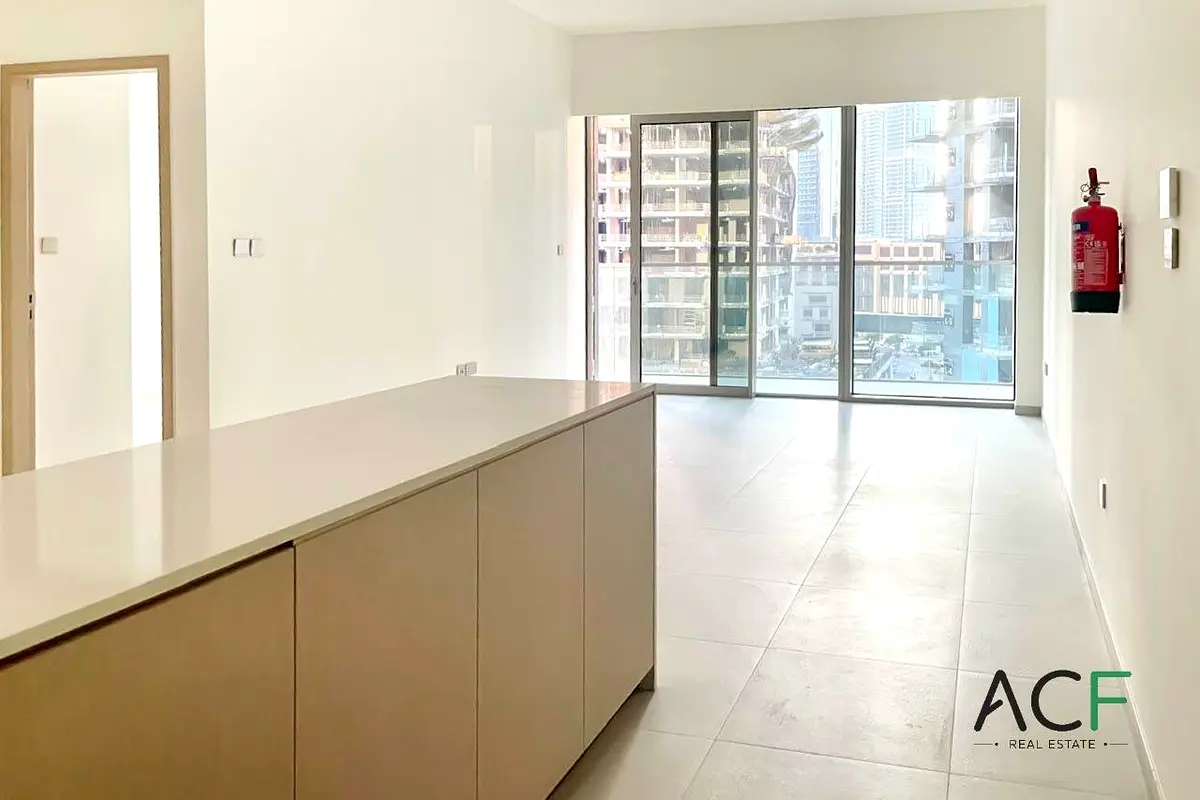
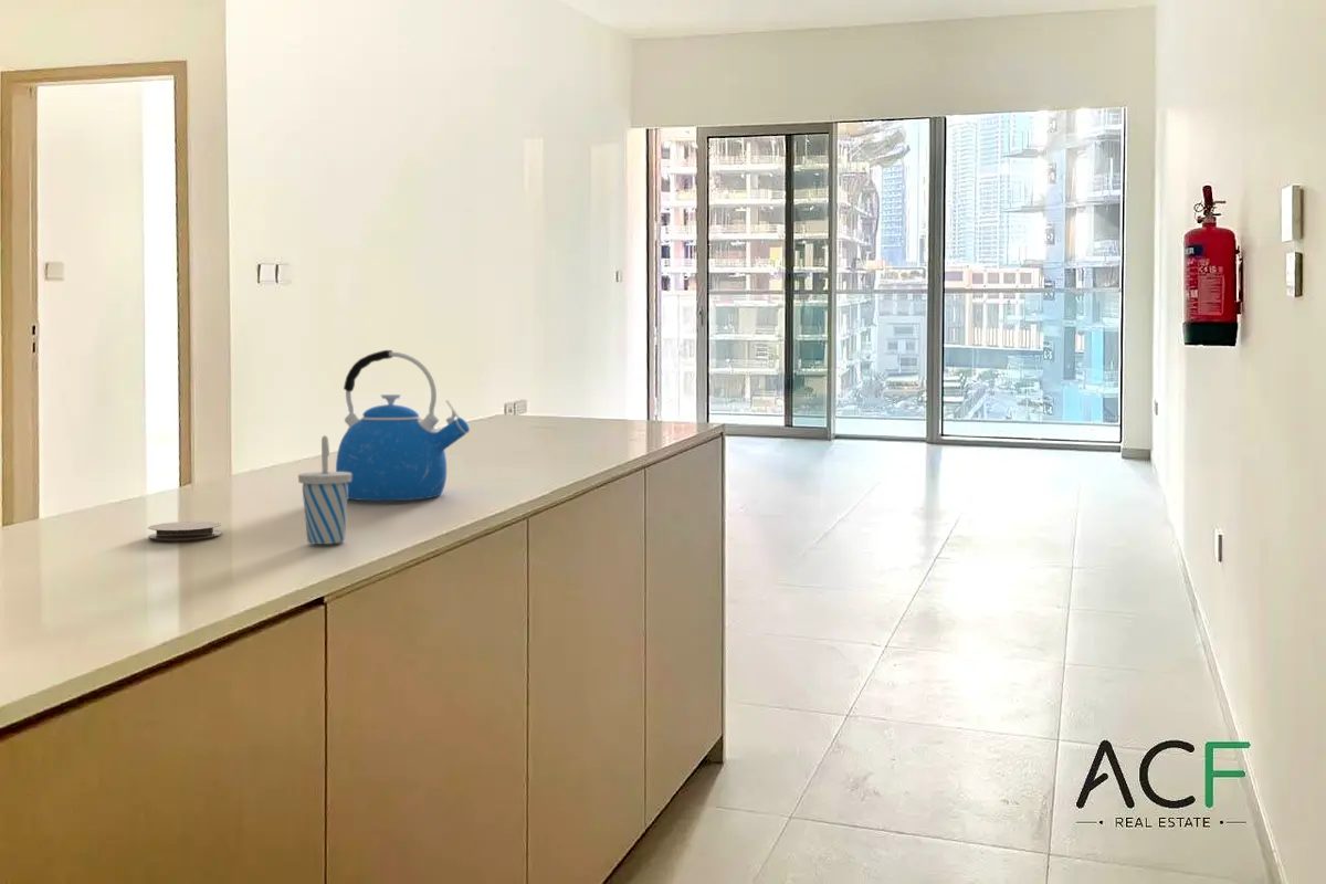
+ cup (325, 488)
+ coaster (185, 530)
+ kettle (403, 423)
